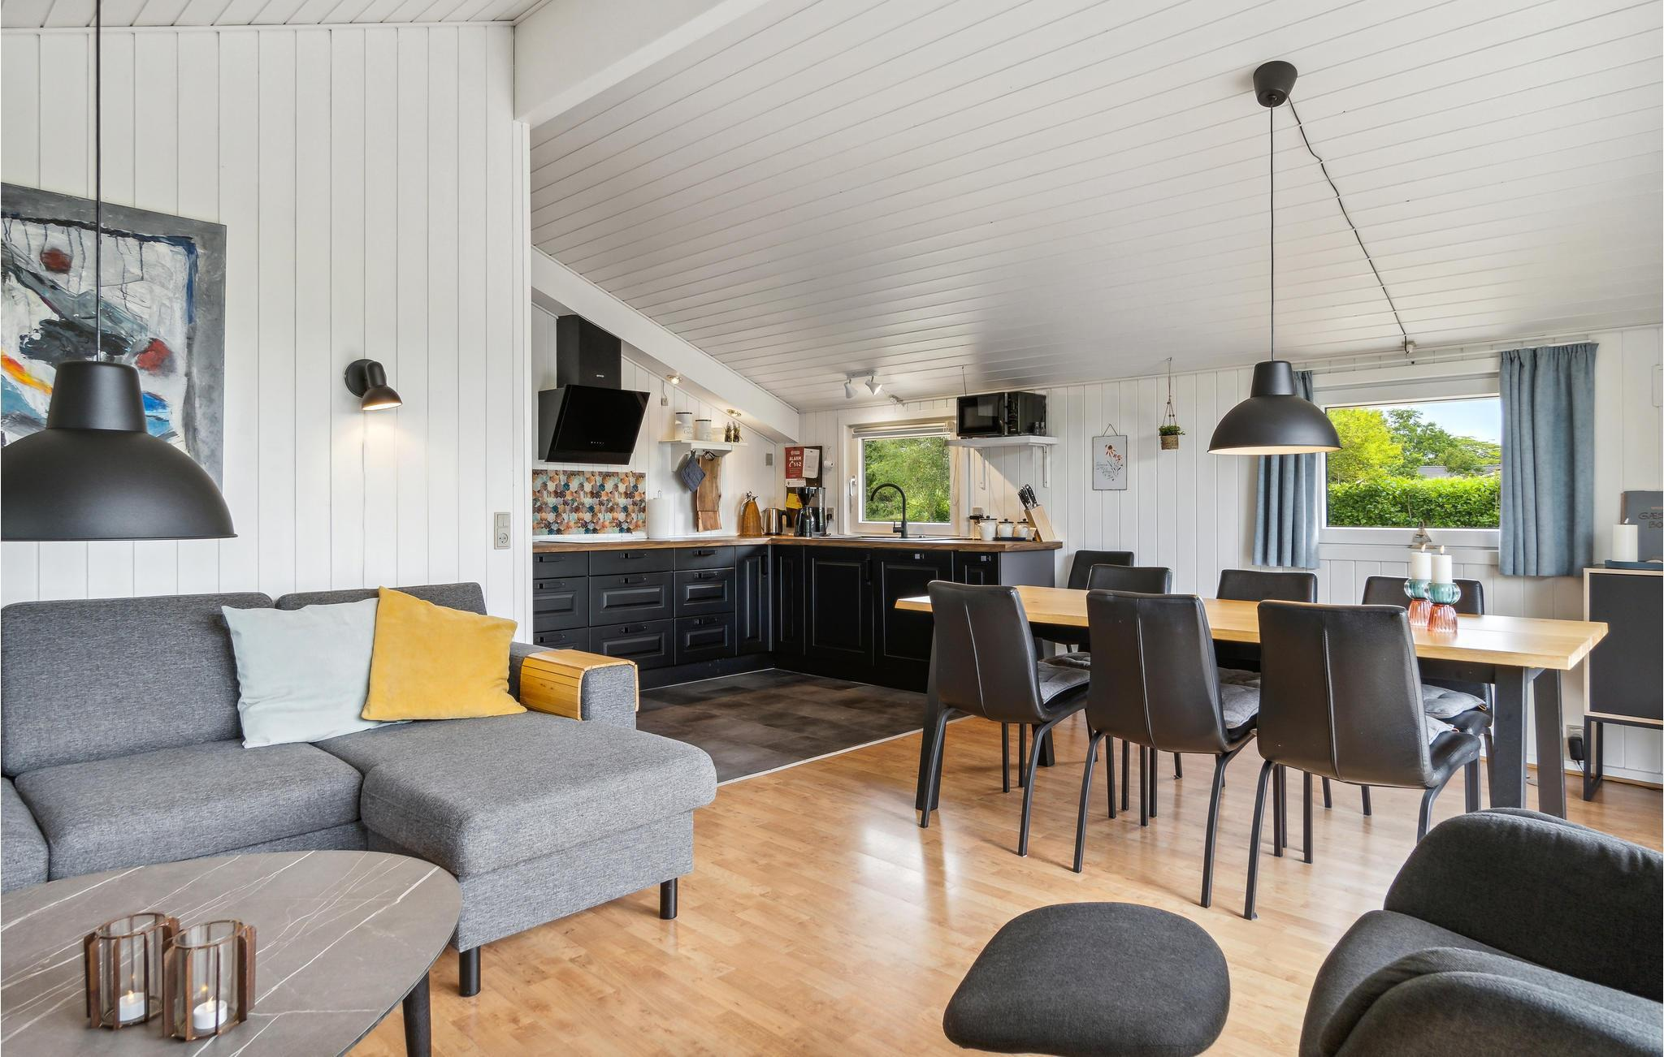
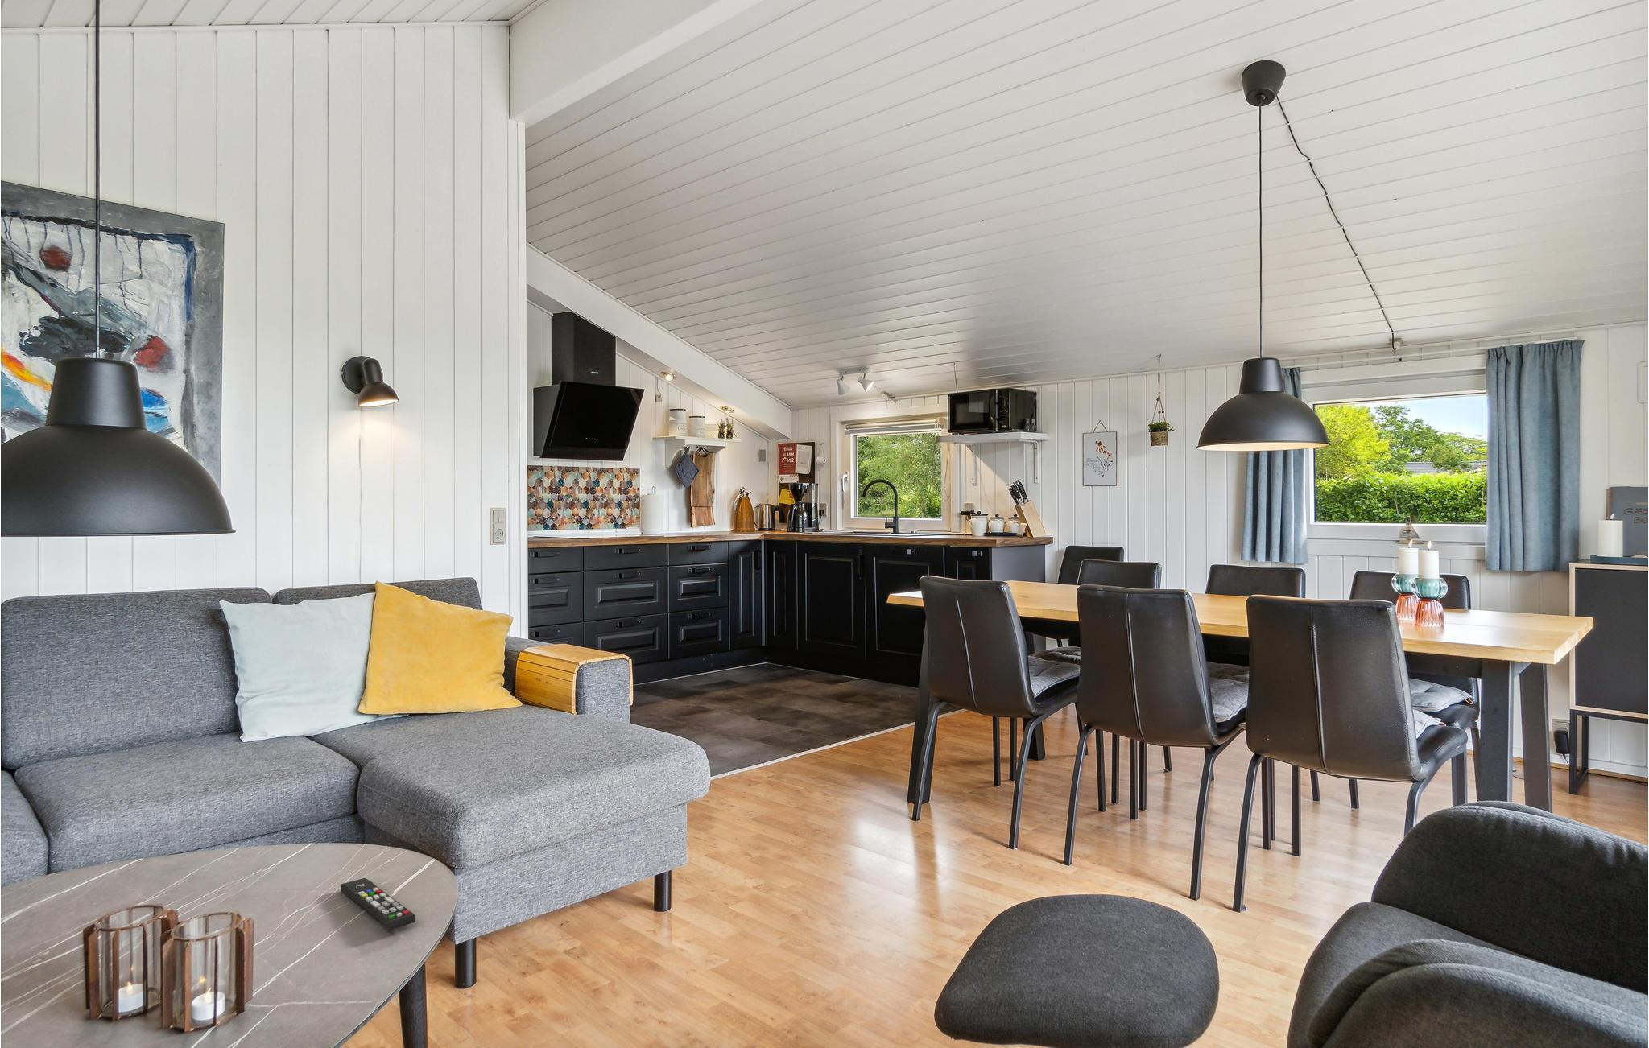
+ remote control (376, 903)
